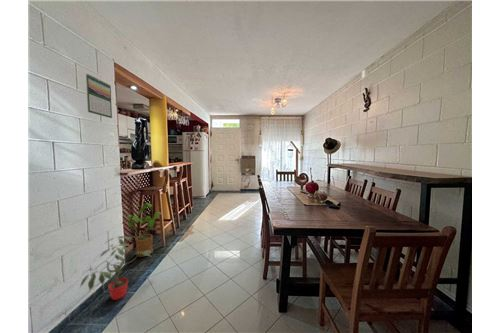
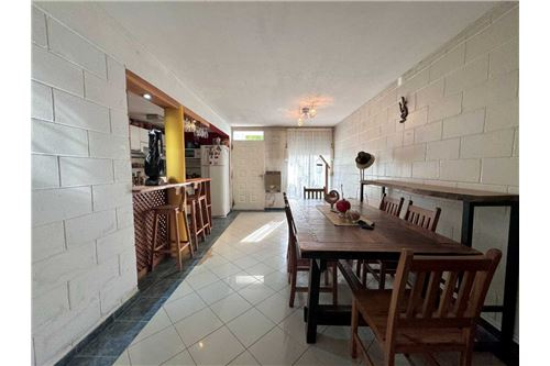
- house plant (146, 229)
- potted plant (121, 266)
- calendar (100, 97)
